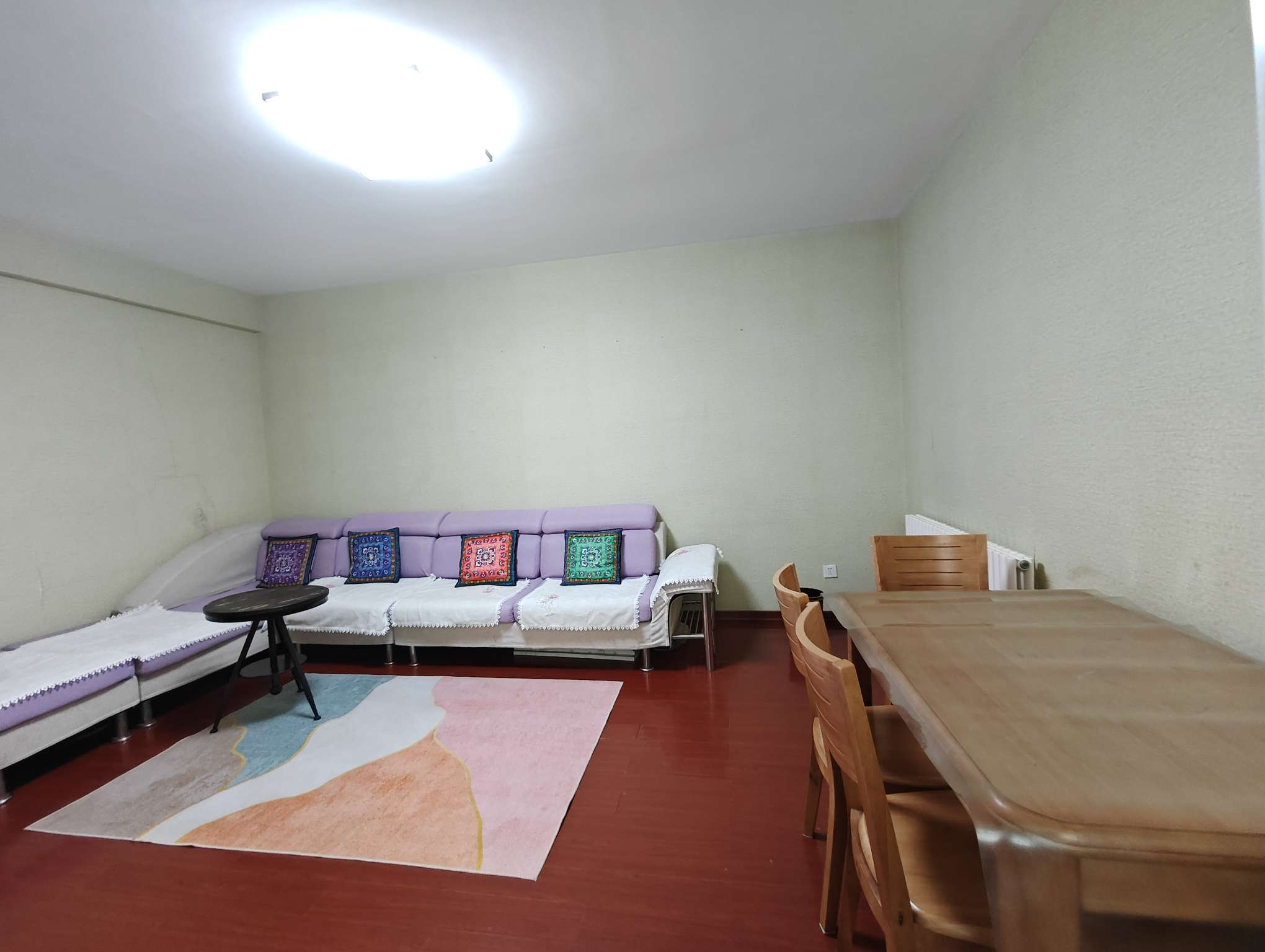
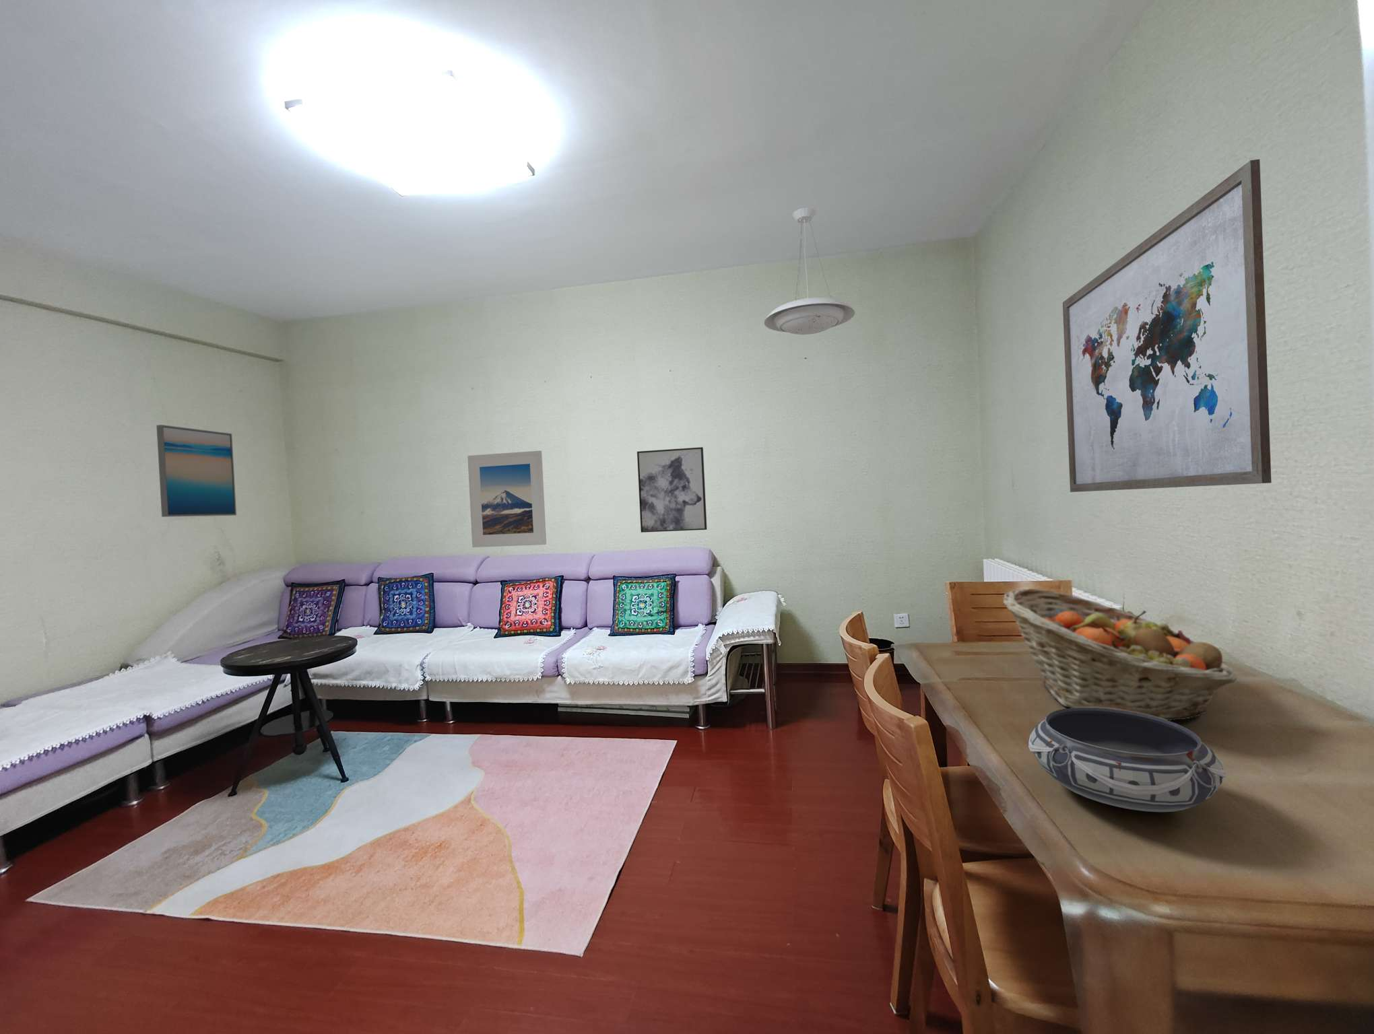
+ bowl (1120, 761)
+ pendant lamp (806, 272)
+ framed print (506, 500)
+ wall art (1139, 369)
+ wall art (199, 472)
+ wall art (671, 490)
+ fruit basket (1107, 645)
